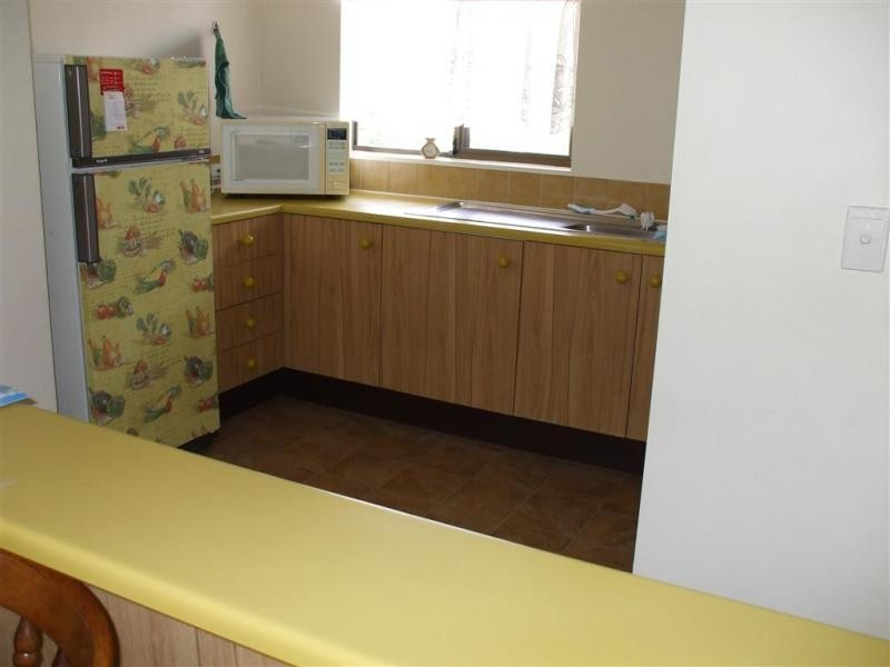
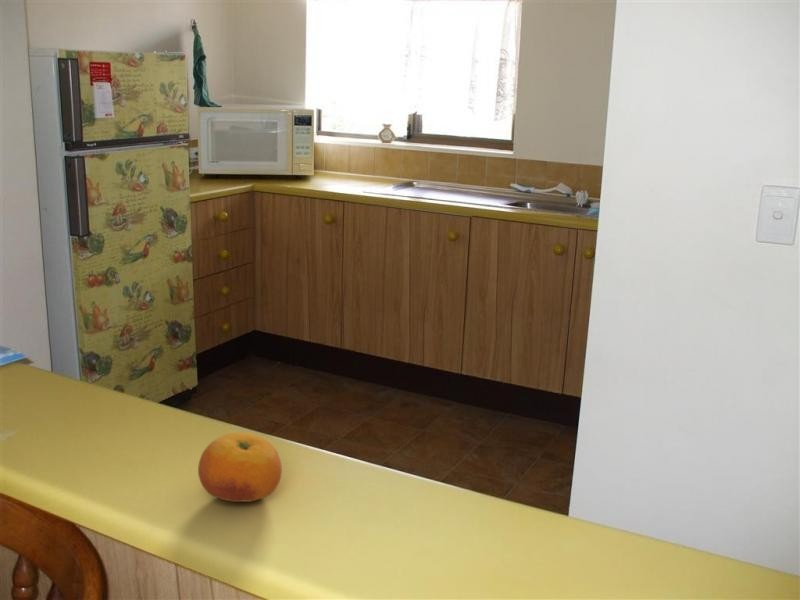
+ fruit (240, 467)
